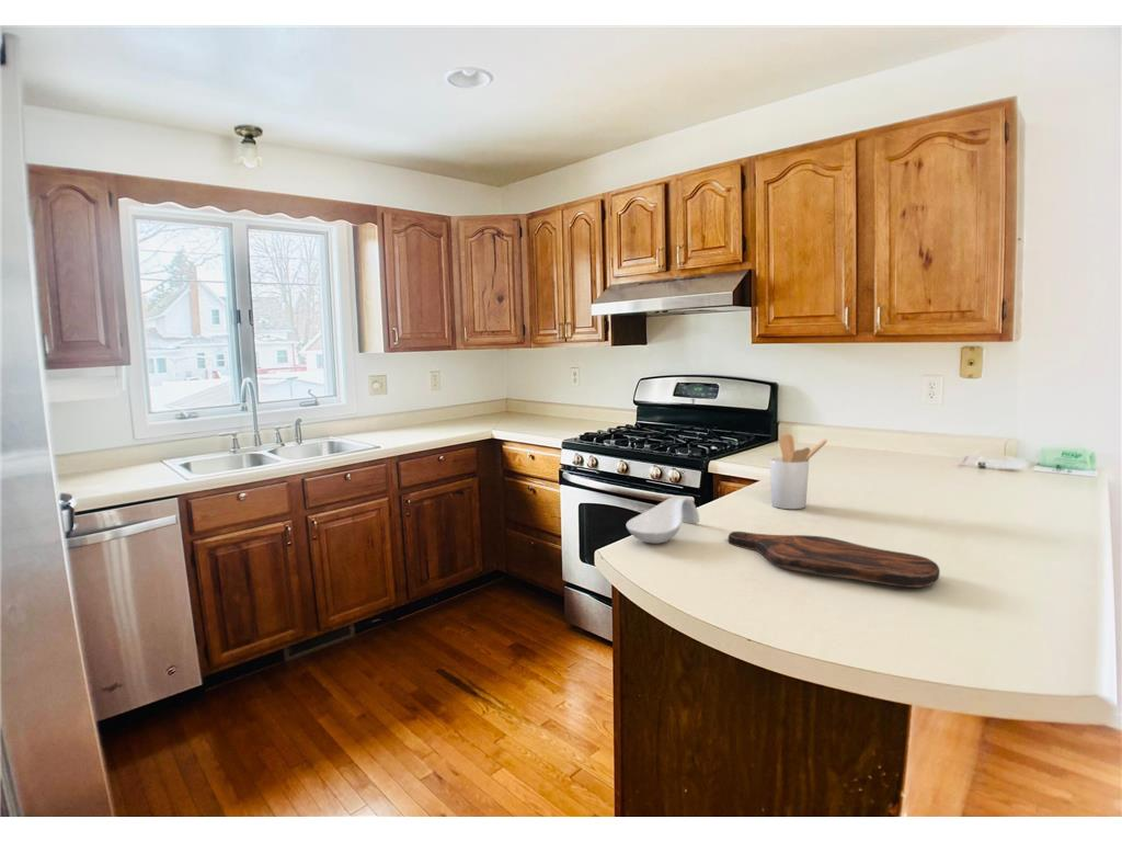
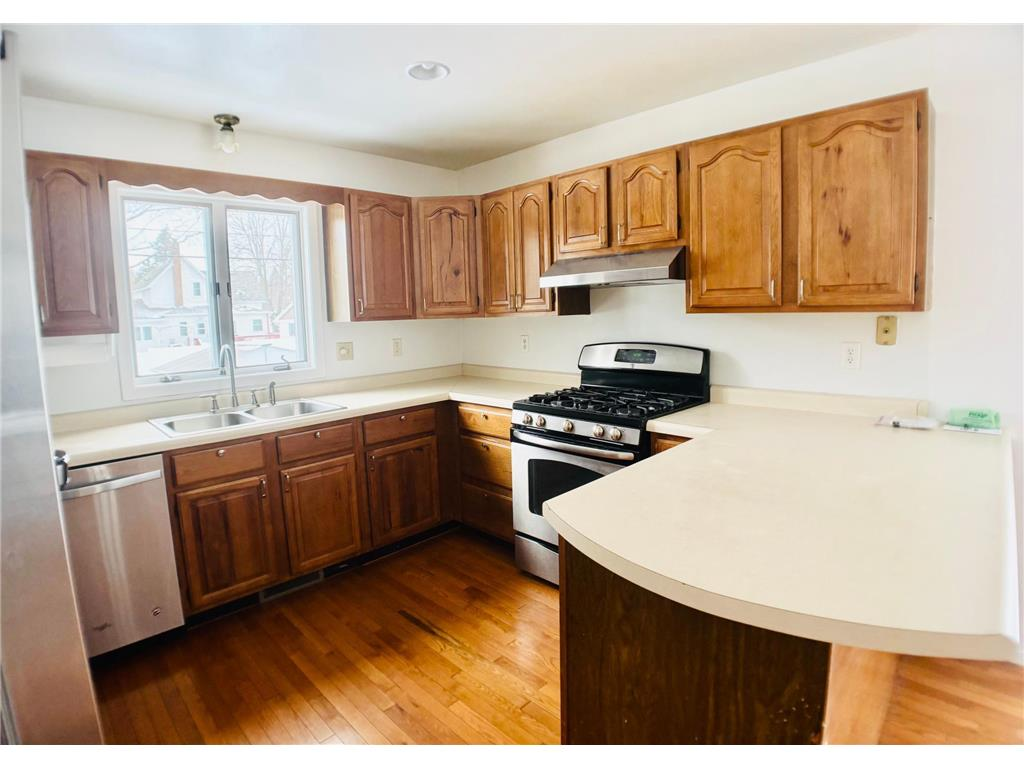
- cutting board (818, 555)
- utensil holder (799, 470)
- spoon rest (666, 517)
